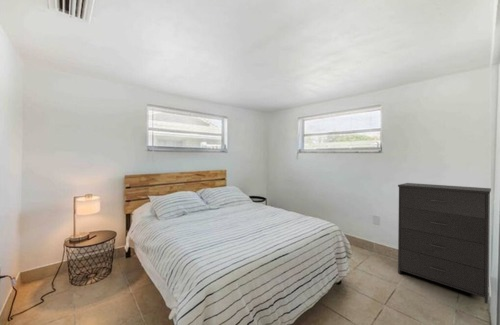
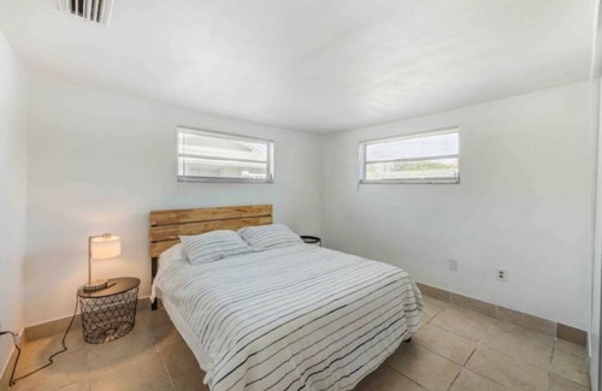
- dresser (441, 233)
